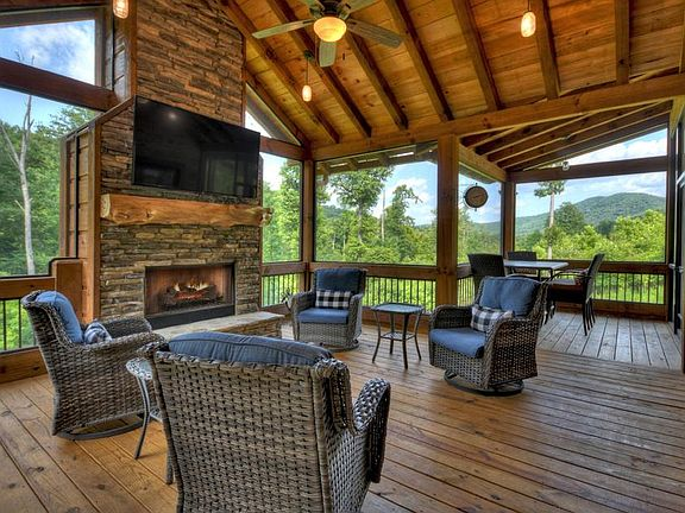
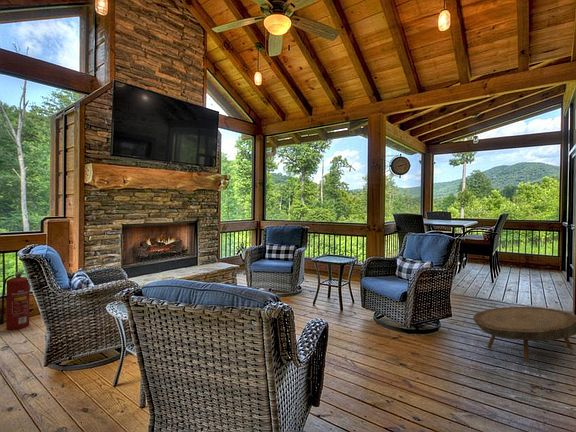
+ fire extinguisher (14, 298)
+ coffee table (526, 332)
